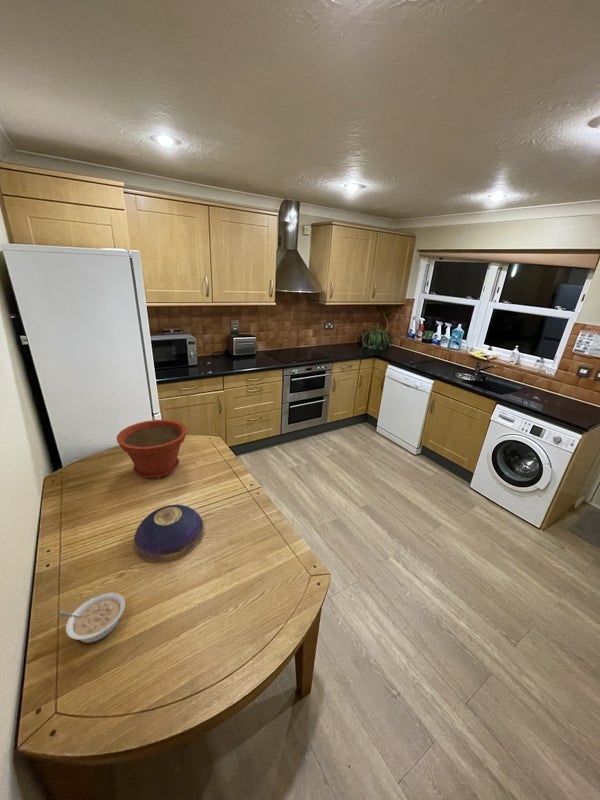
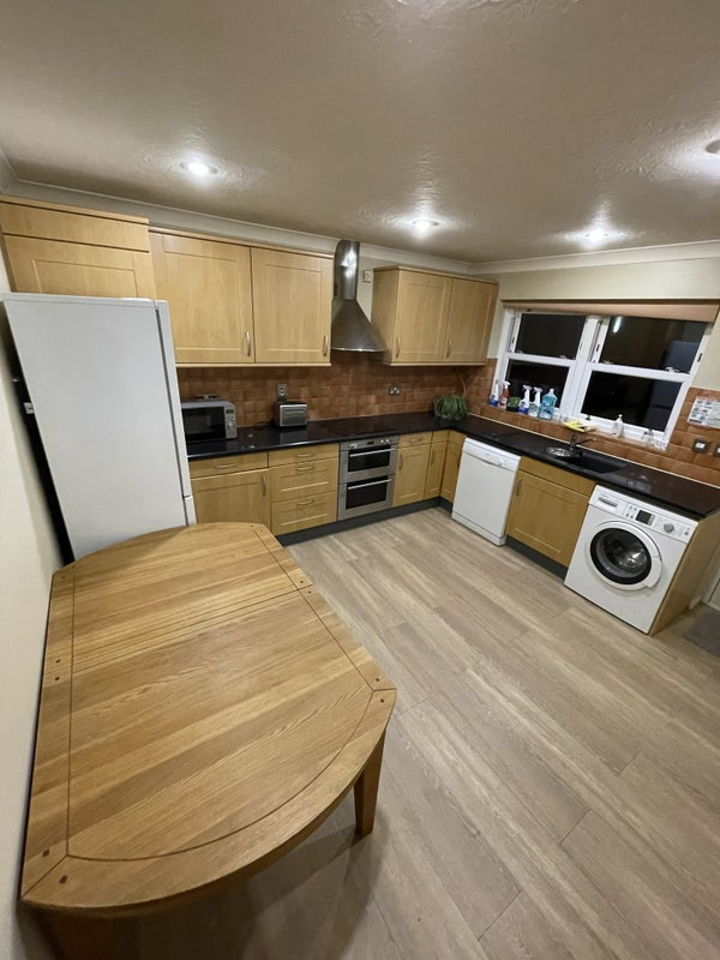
- plant pot (155, 451)
- legume (95, 620)
- decorative bowl (169, 525)
